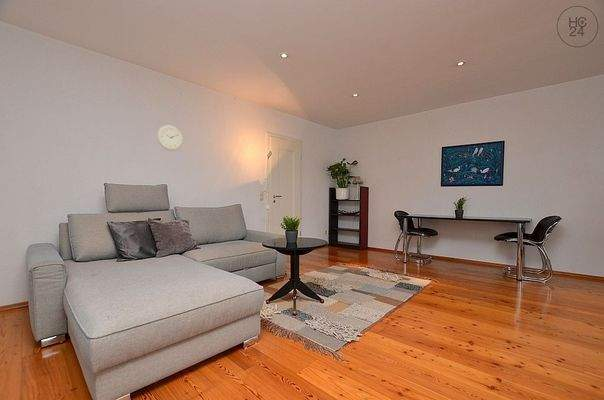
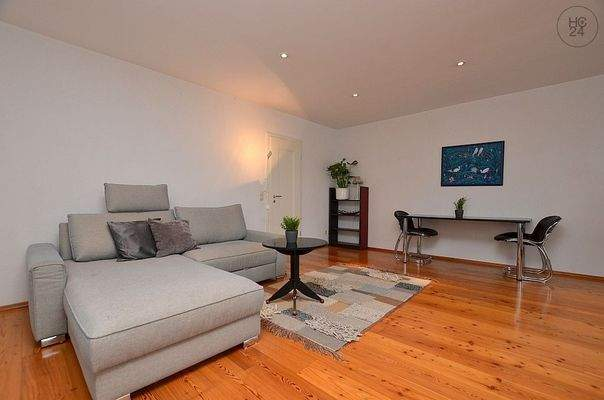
- wall clock (170, 137)
